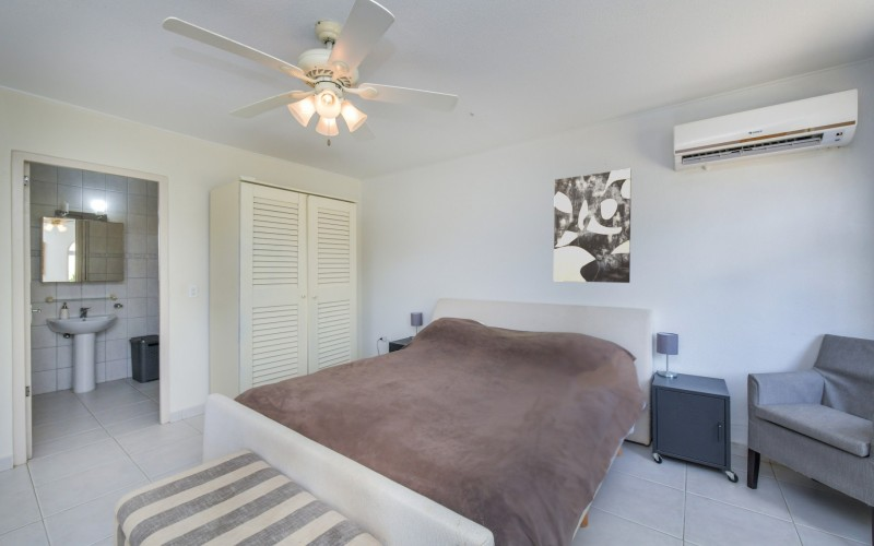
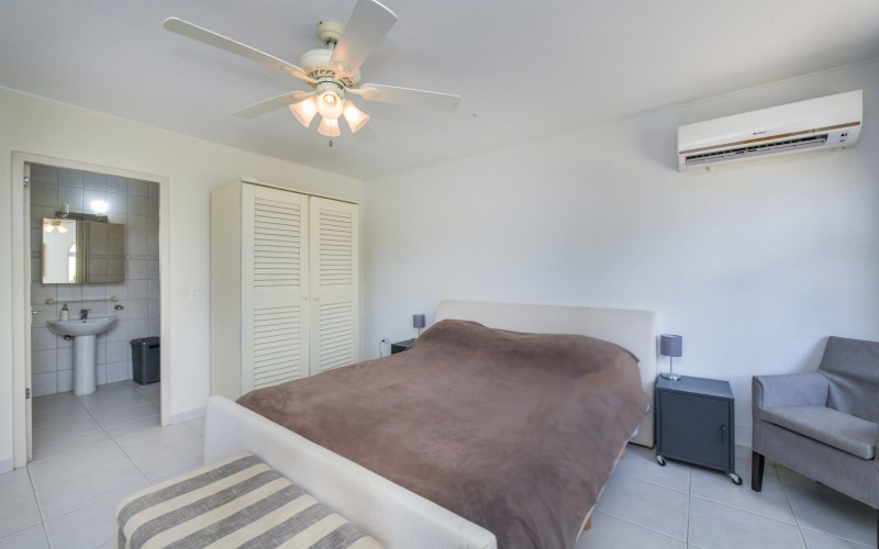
- wall art (590, 228)
